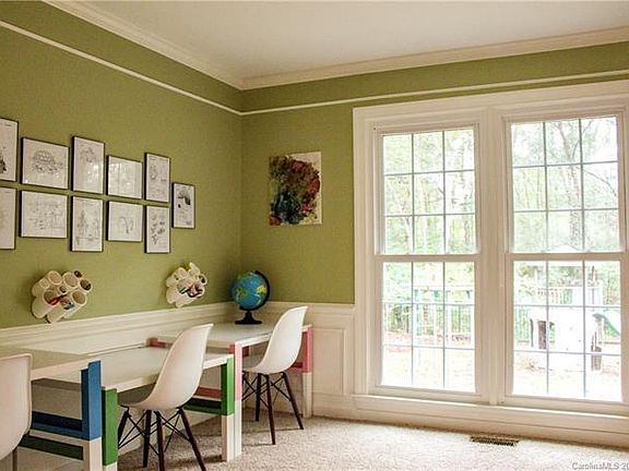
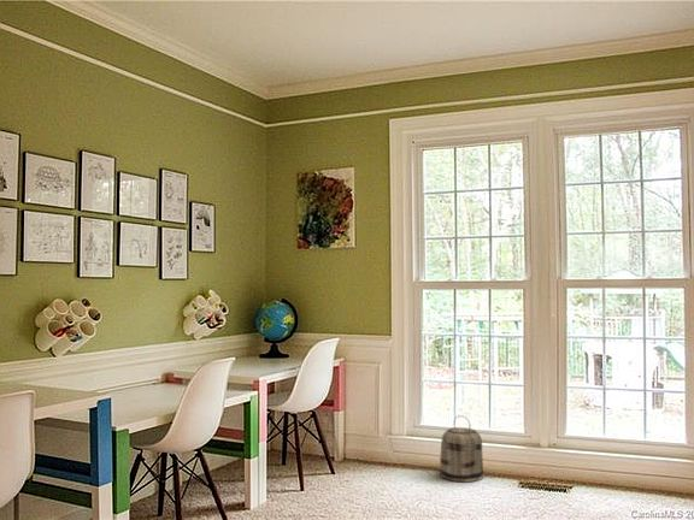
+ basket (461, 445)
